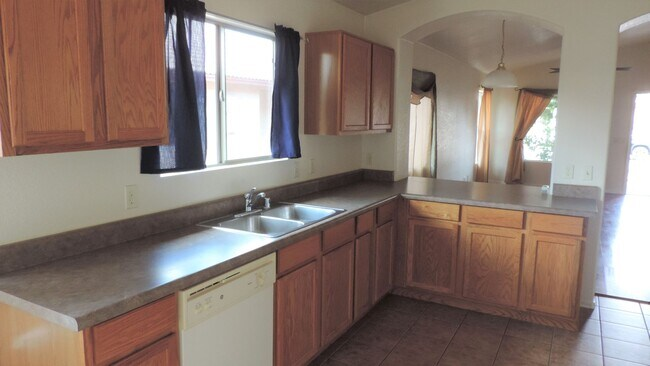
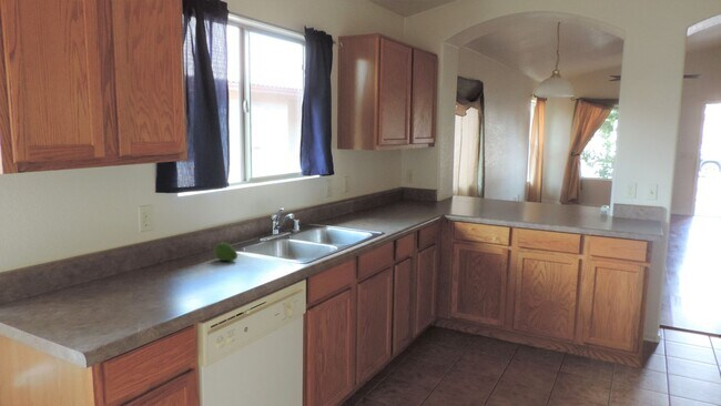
+ fruit (225, 251)
